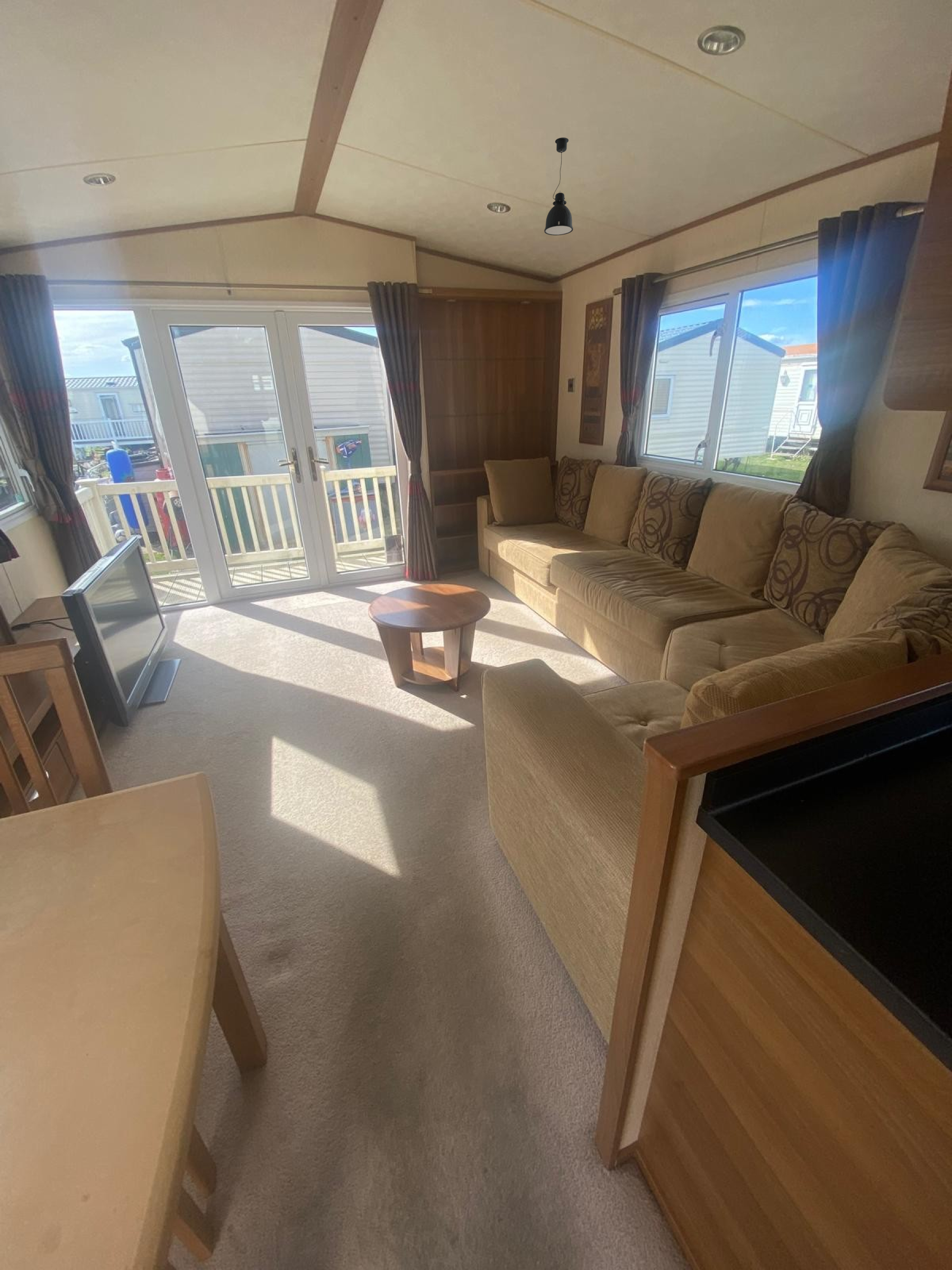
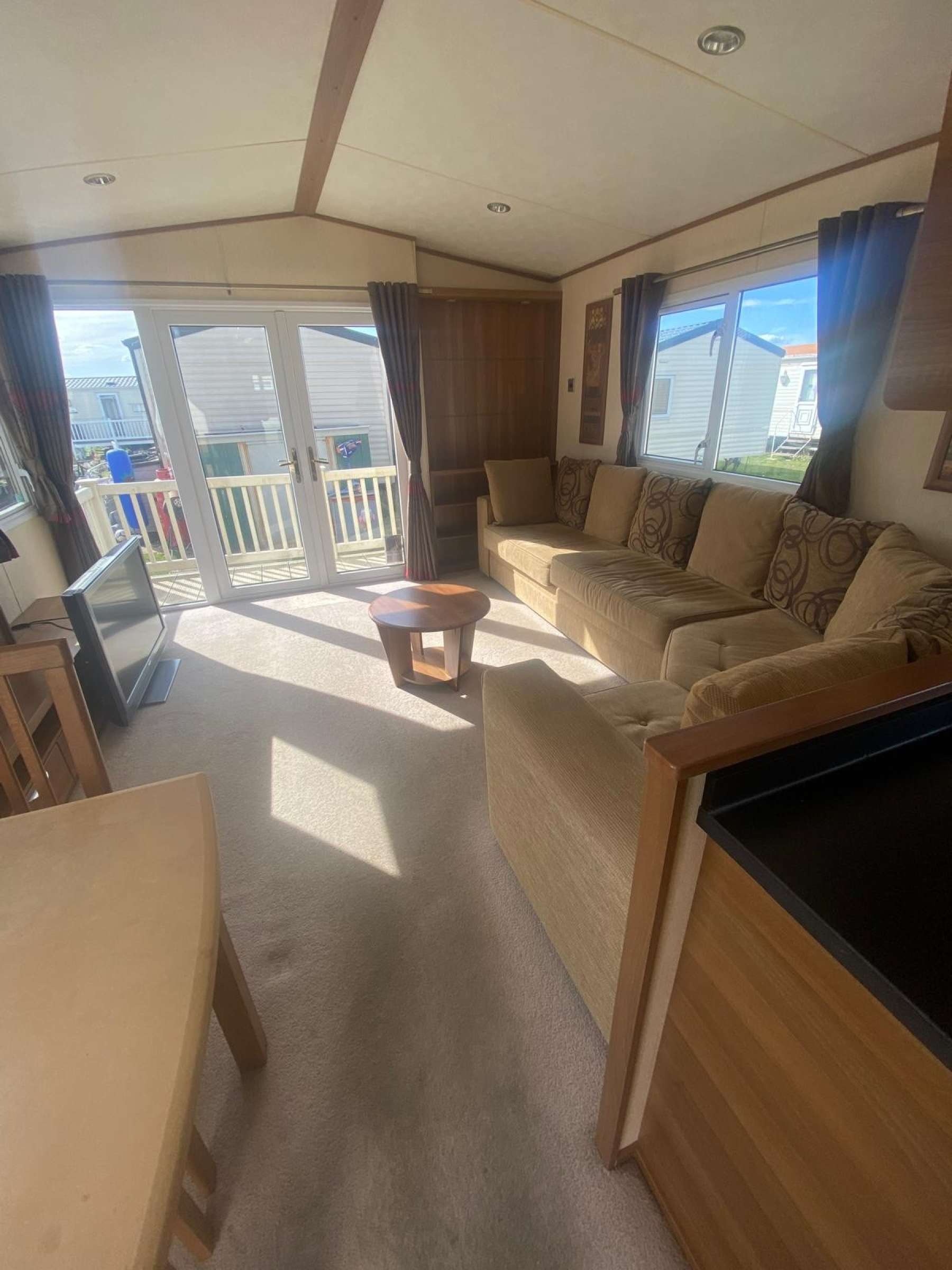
- pendant light (558, 186)
